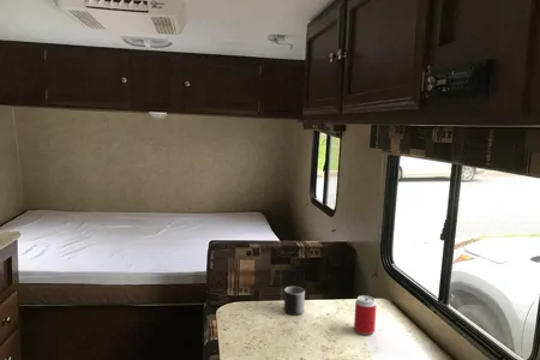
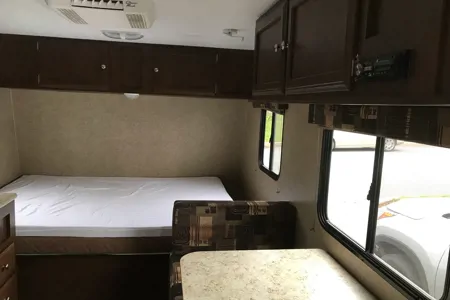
- mug (292, 298)
- beverage can (365, 314)
